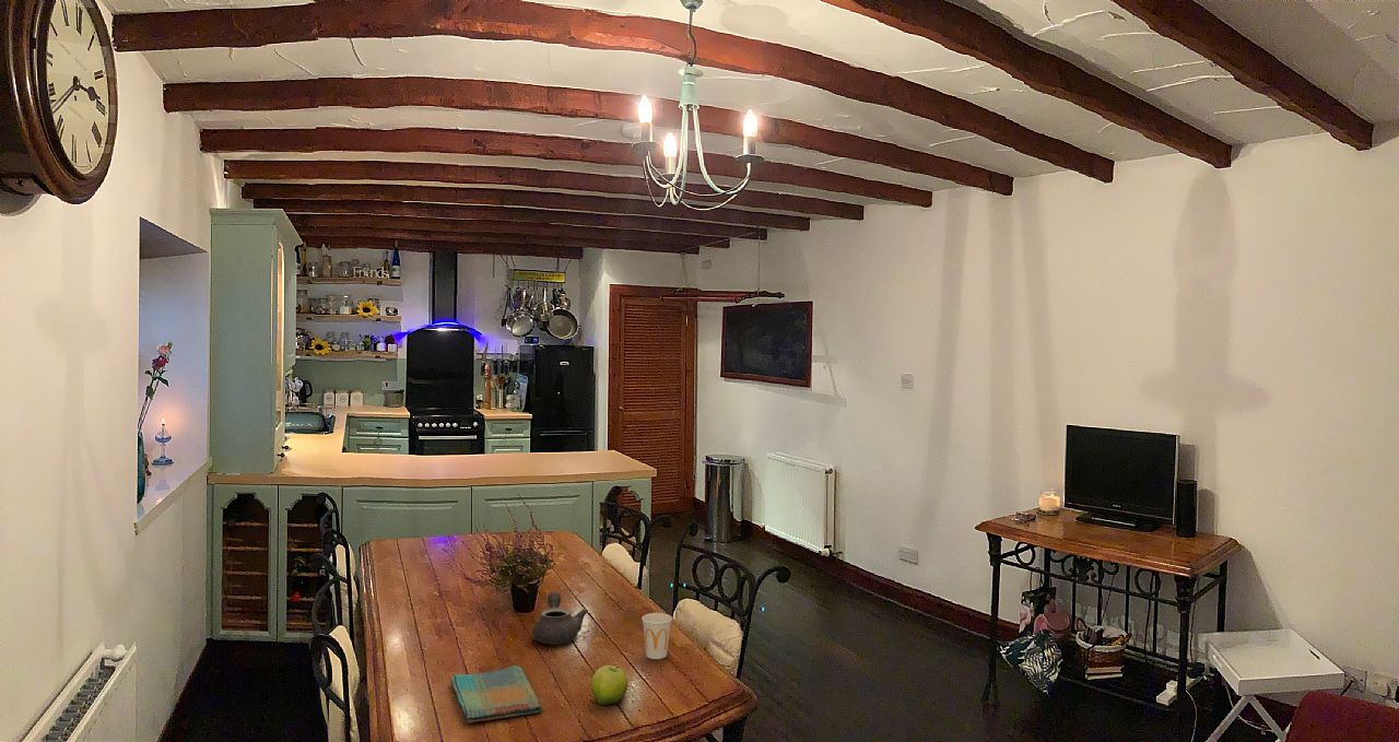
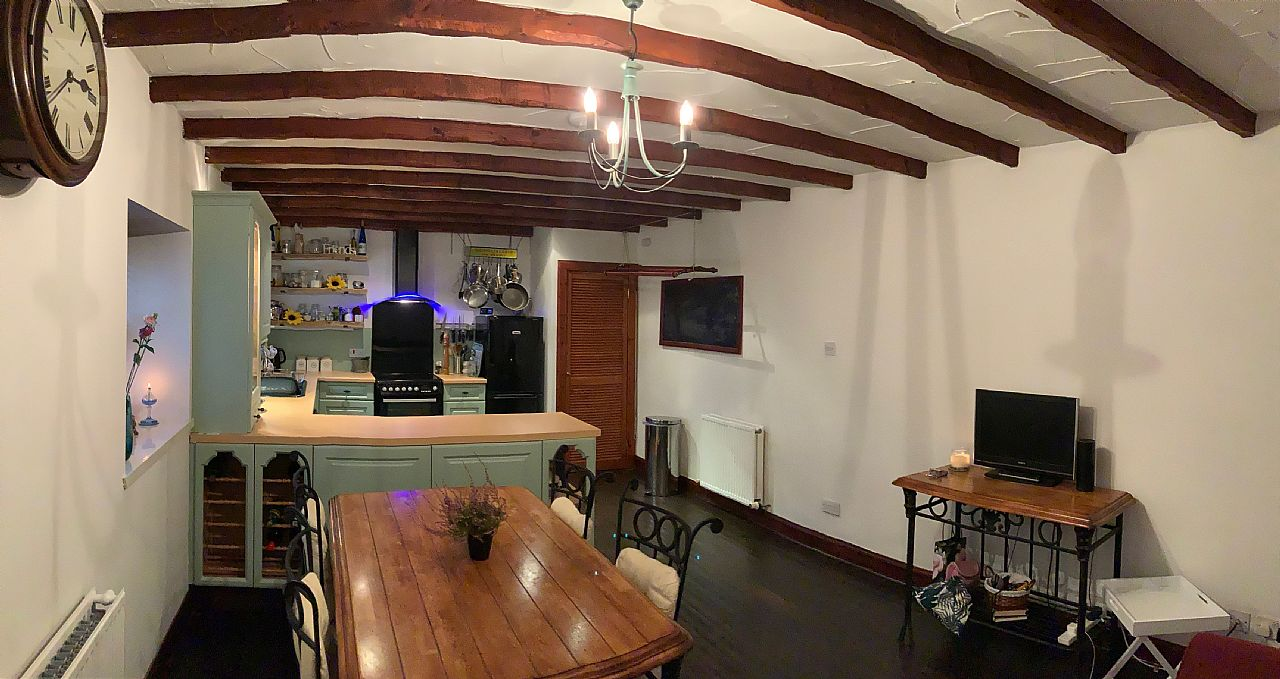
- teapot (557, 616)
- fruit (609, 683)
- cup (656, 636)
- dish towel (495, 692)
